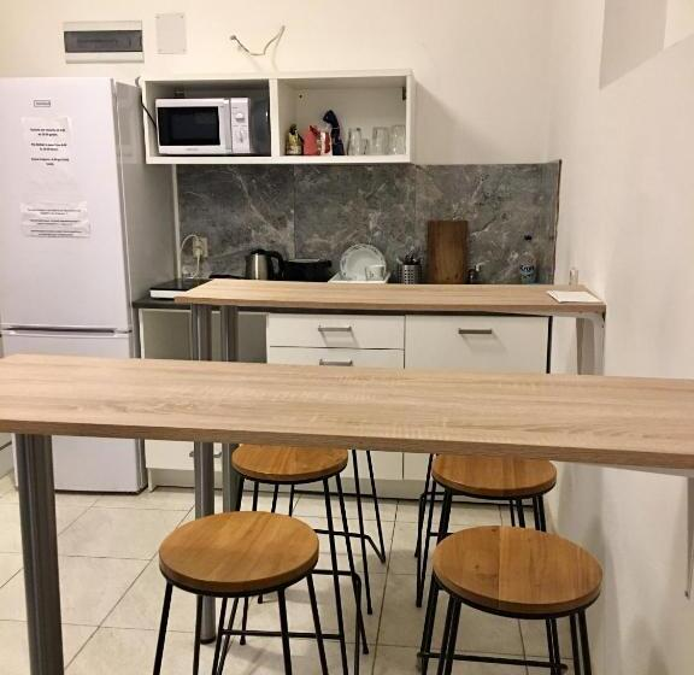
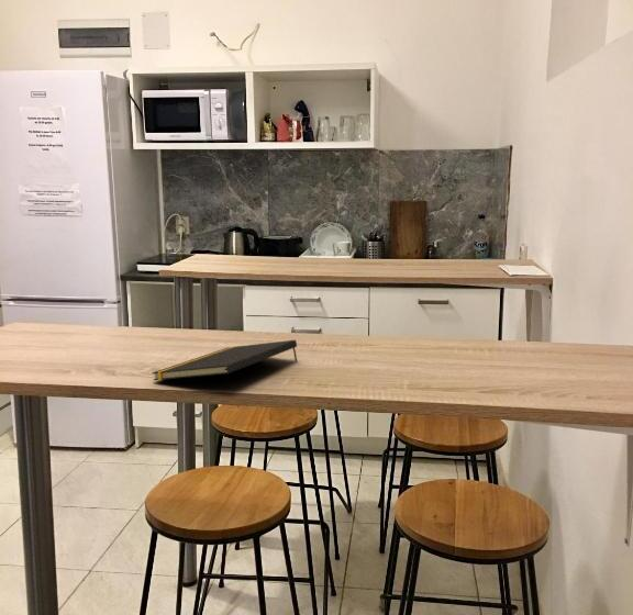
+ notepad (227, 359)
